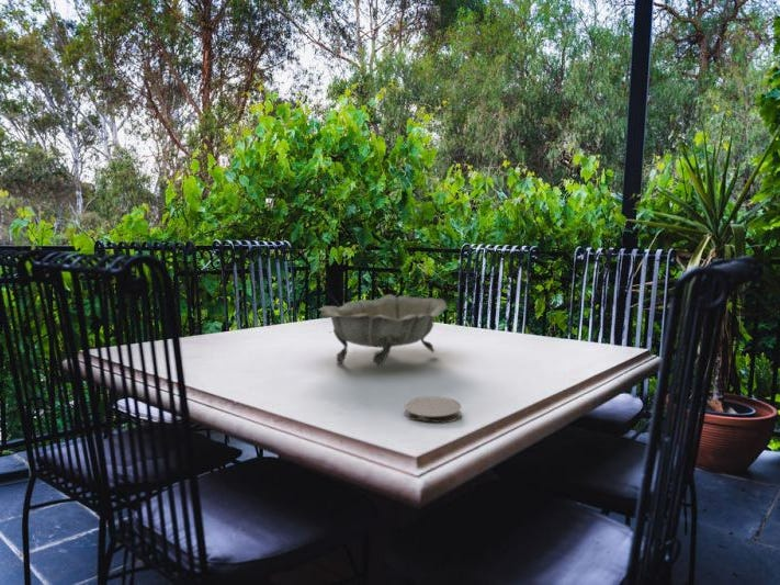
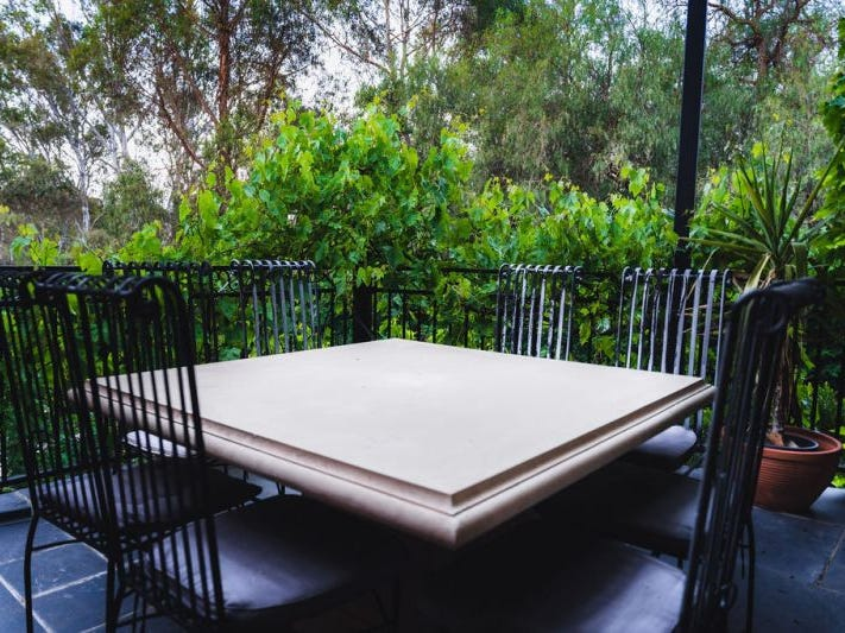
- decorative bowl (385, 328)
- coaster (432, 409)
